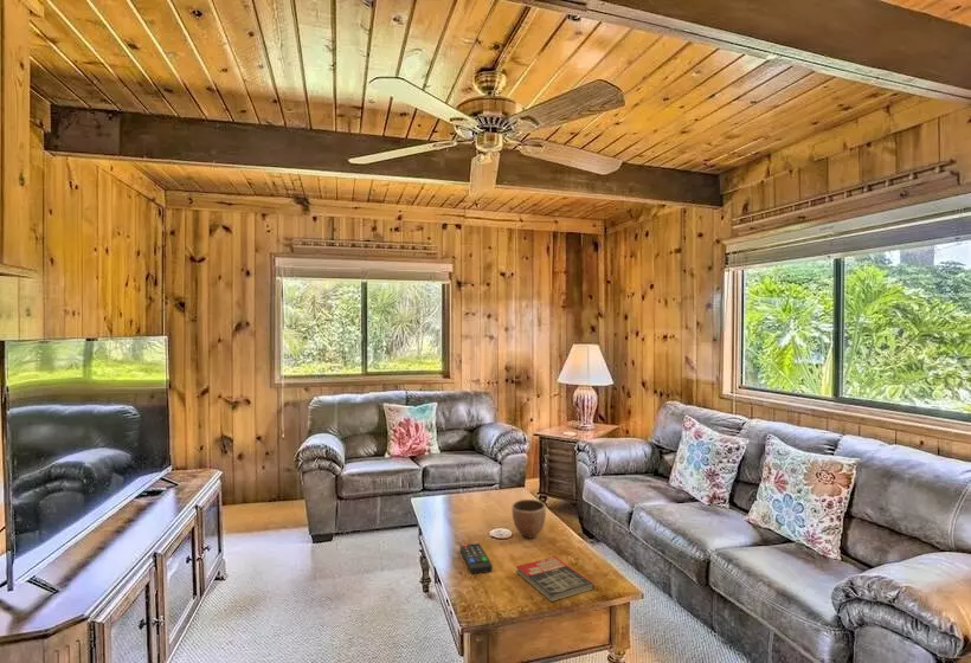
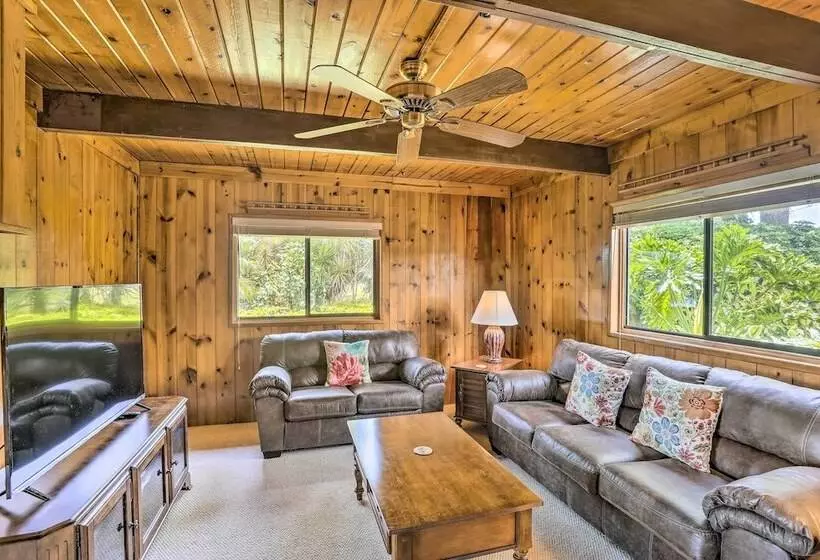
- remote control (475, 556)
- decorative bowl (528, 520)
- book (553, 577)
